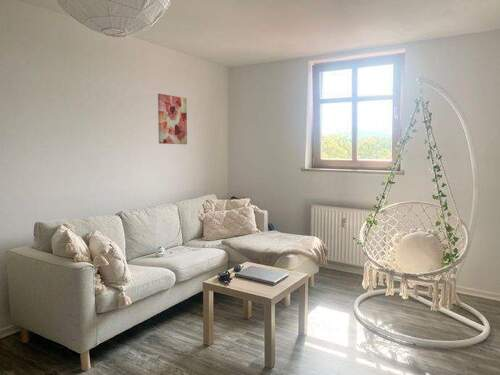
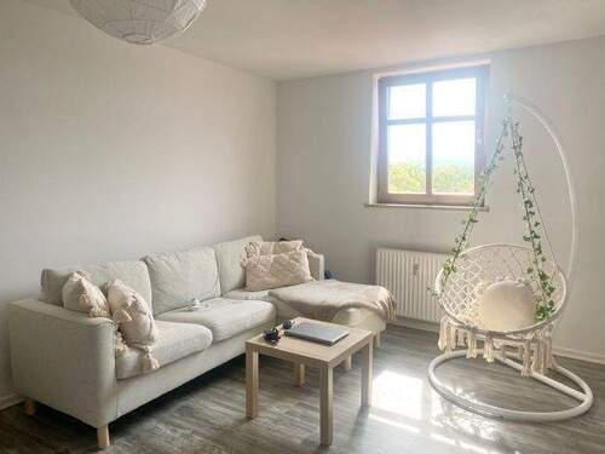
- wall art (173, 120)
